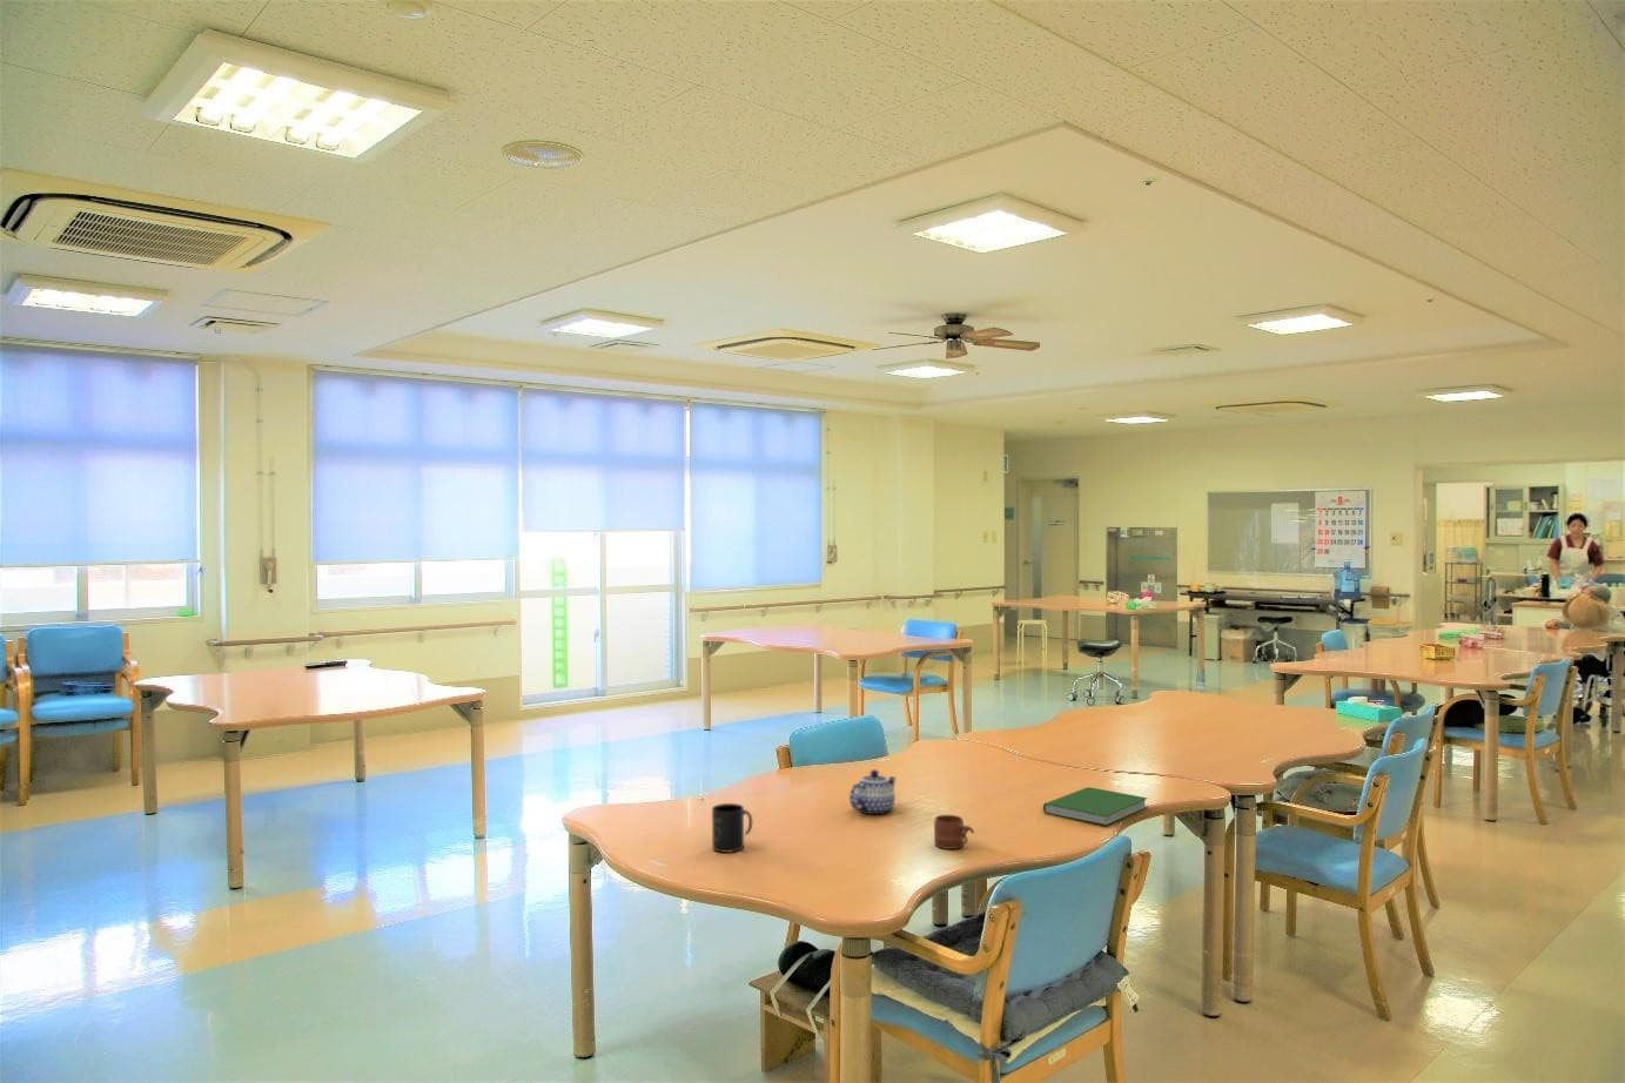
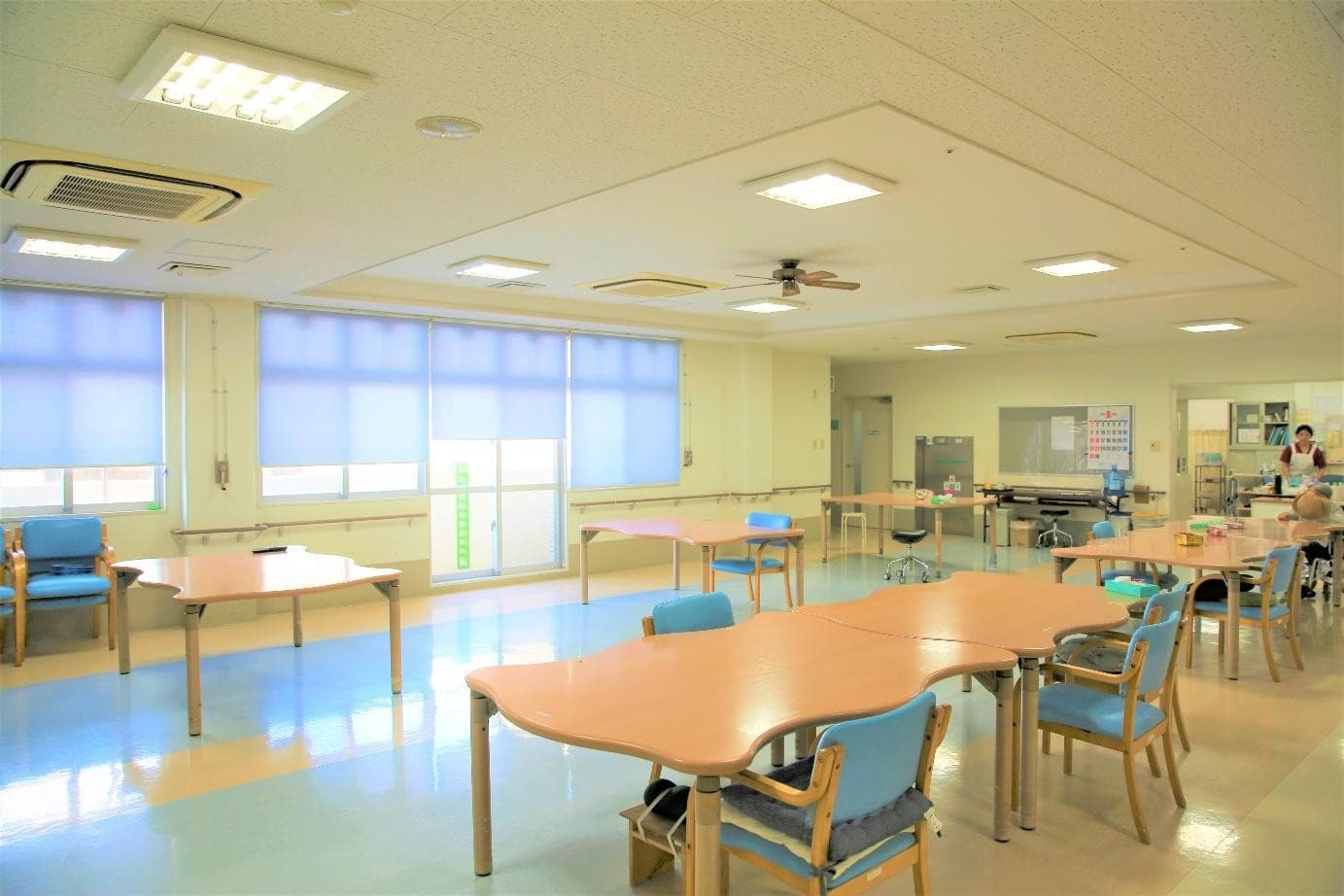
- teapot (873, 789)
- mug (733, 826)
- hardcover book (1095, 805)
- mug (954, 833)
